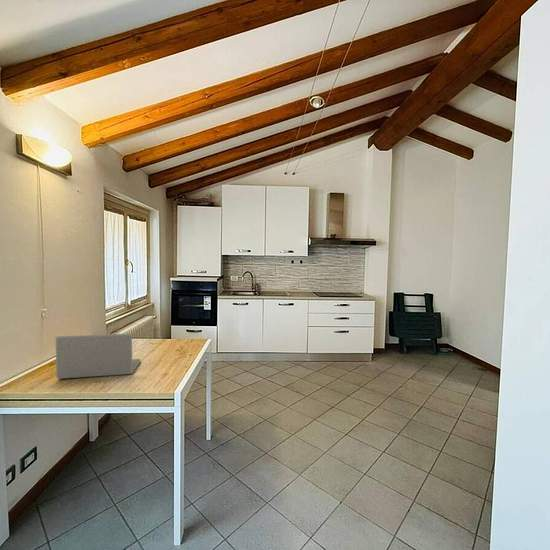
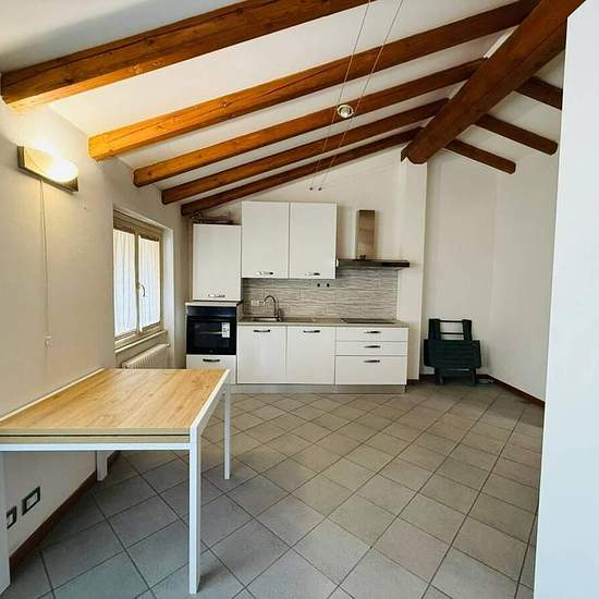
- laptop (102, 350)
